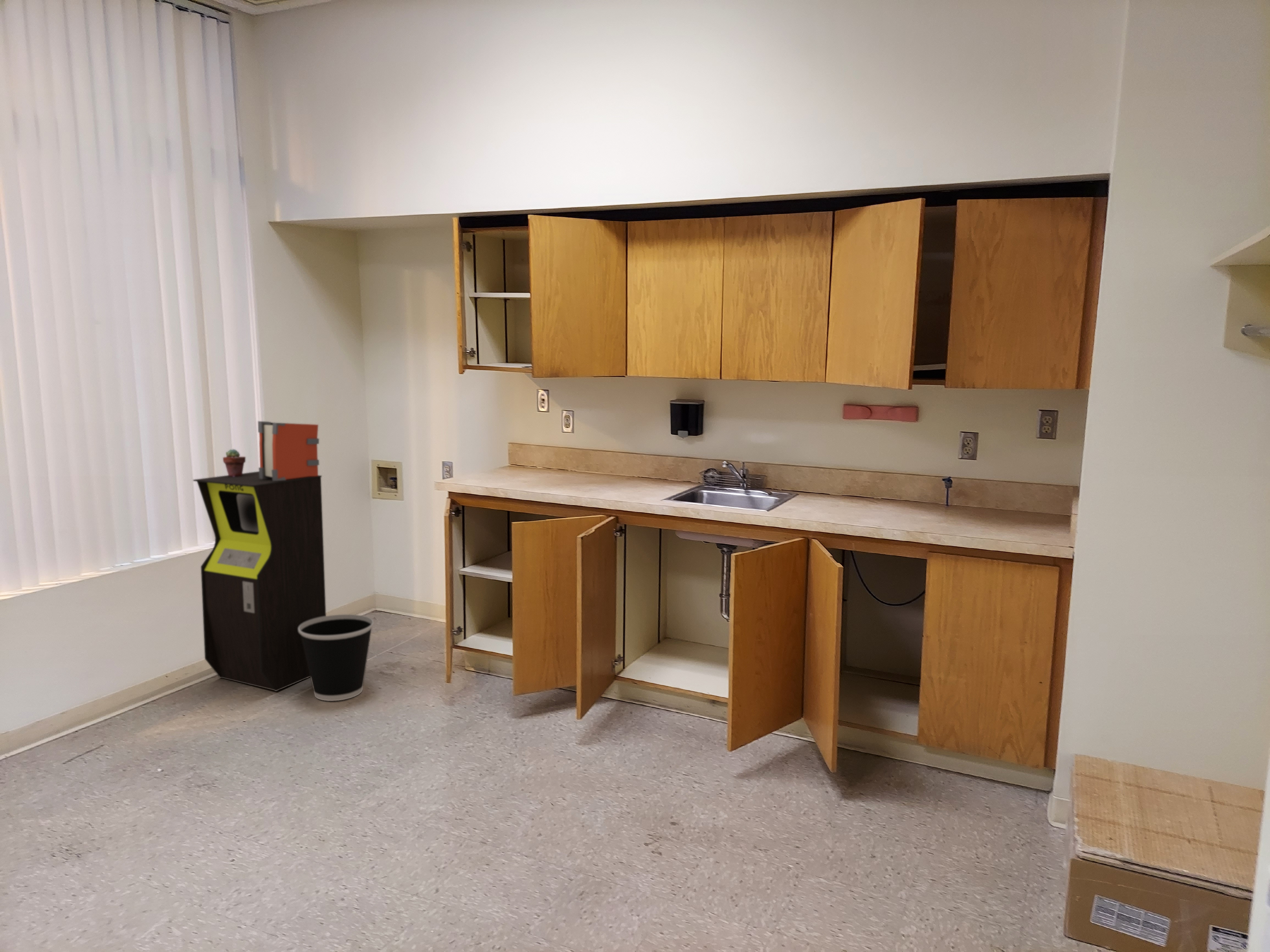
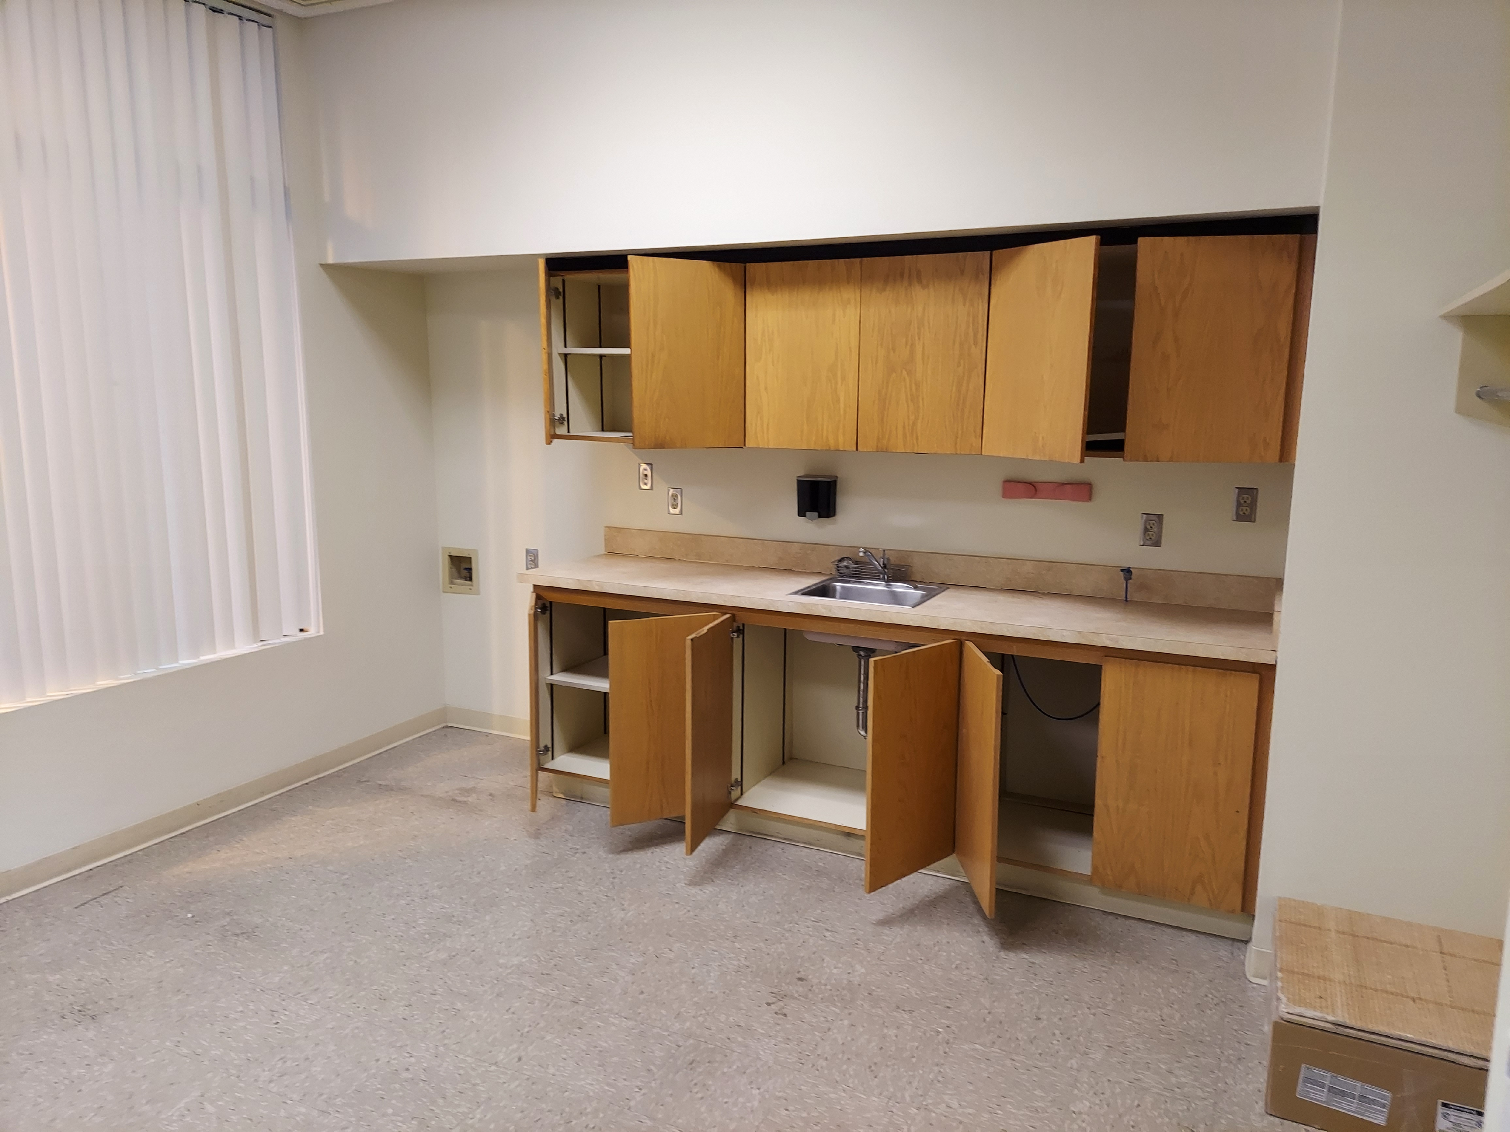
- storage cabinet (264, 578)
- book (290, 448)
- potted succulent (234, 462)
- wastebasket (337, 658)
